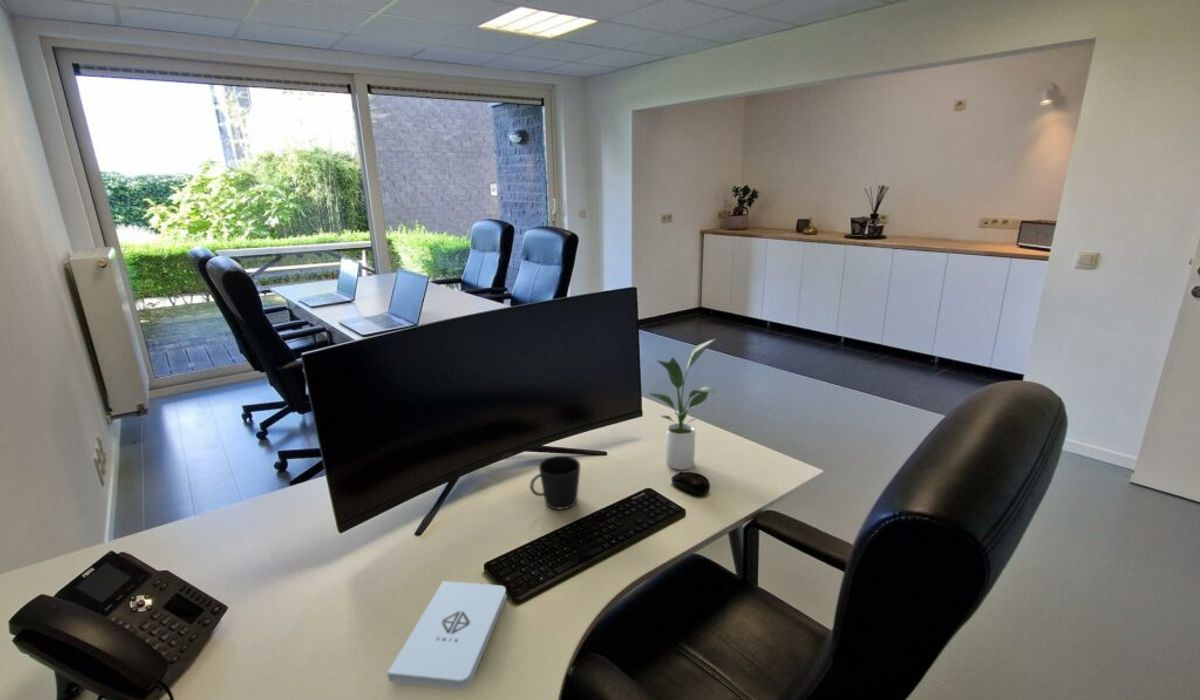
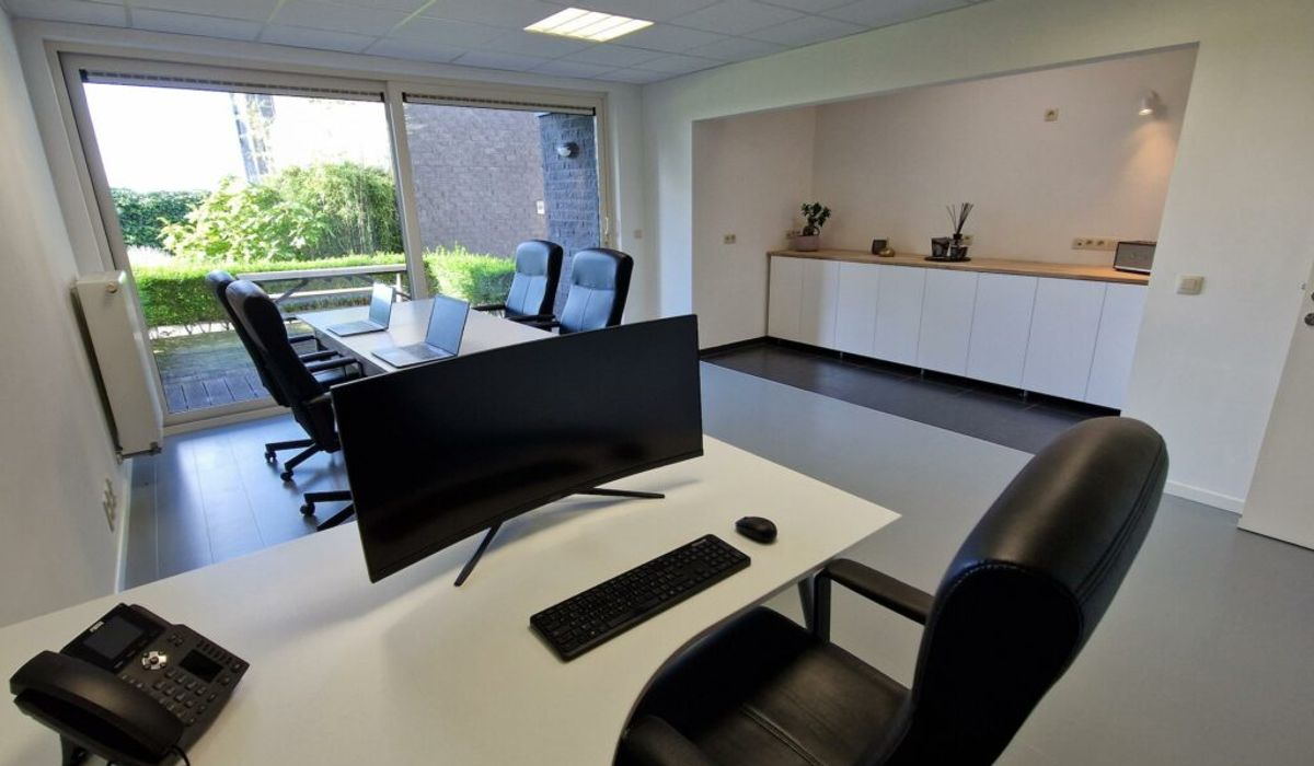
- notepad (453, 629)
- potted plant (679, 402)
- cup (555, 484)
